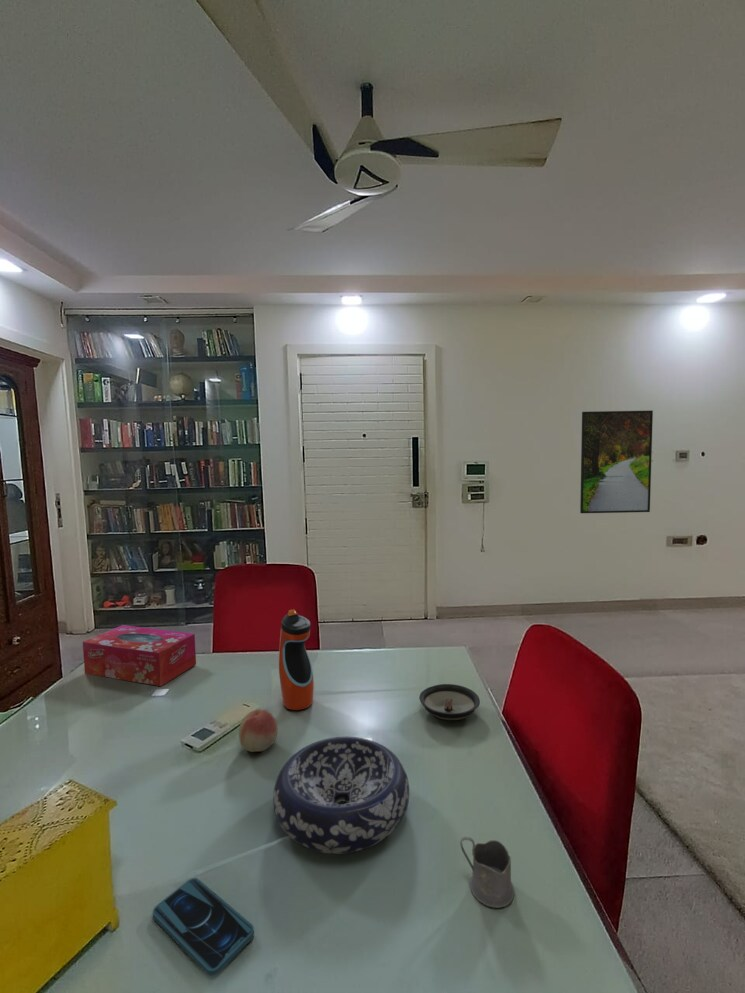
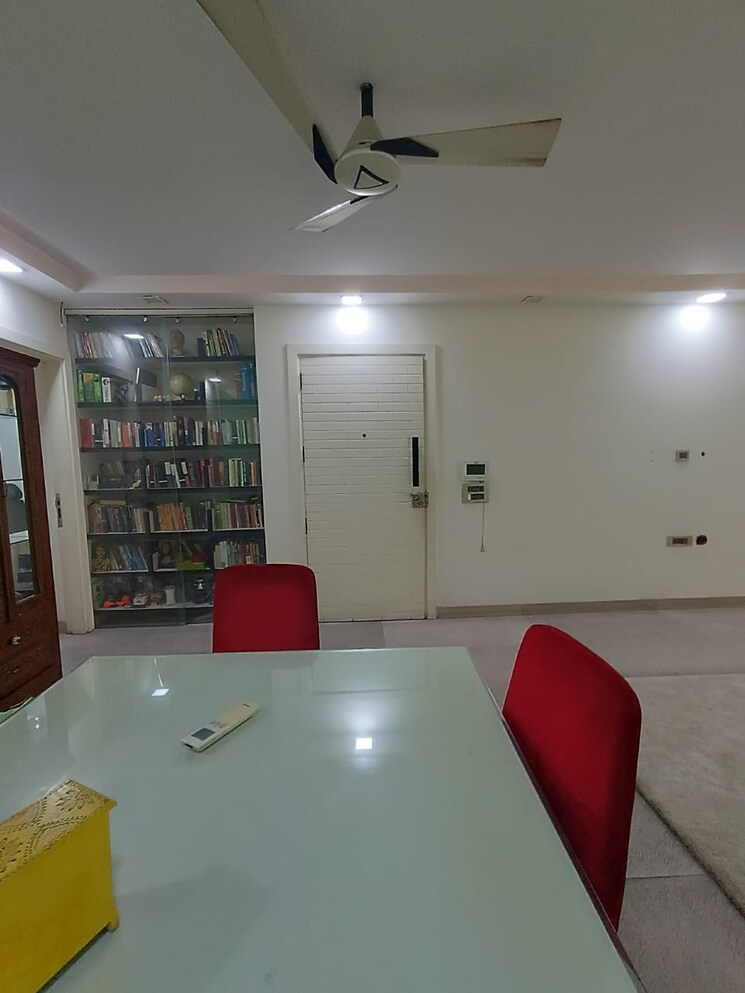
- smartphone (202, 921)
- decorative bowl (341, 789)
- saucer (449, 704)
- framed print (616, 462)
- fruit (256, 730)
- tea glass holder (487, 858)
- tissue box (140, 653)
- water bottle (295, 657)
